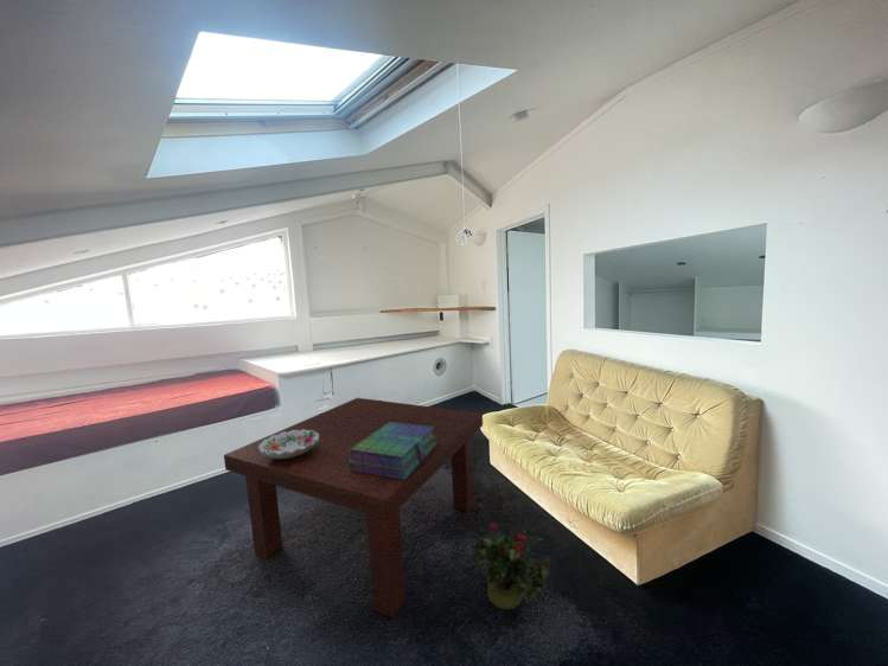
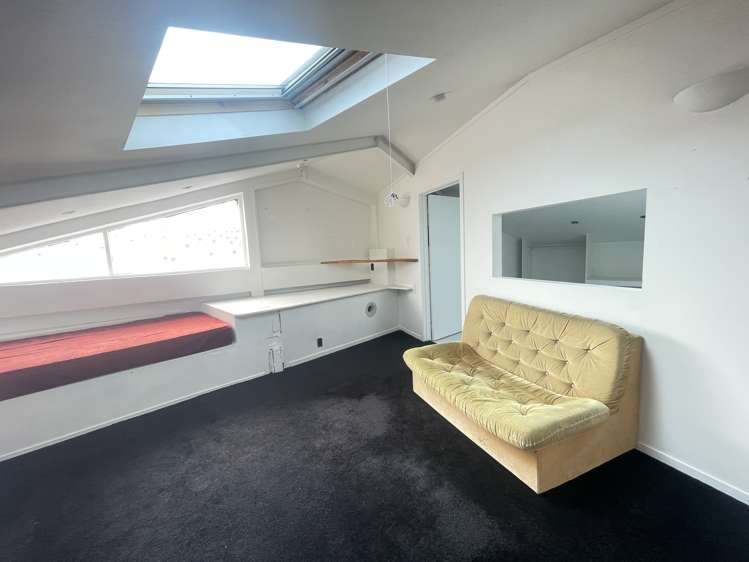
- potted plant (509, 559)
- coffee table (370, 480)
- stack of books (395, 446)
- decorative bowl (289, 446)
